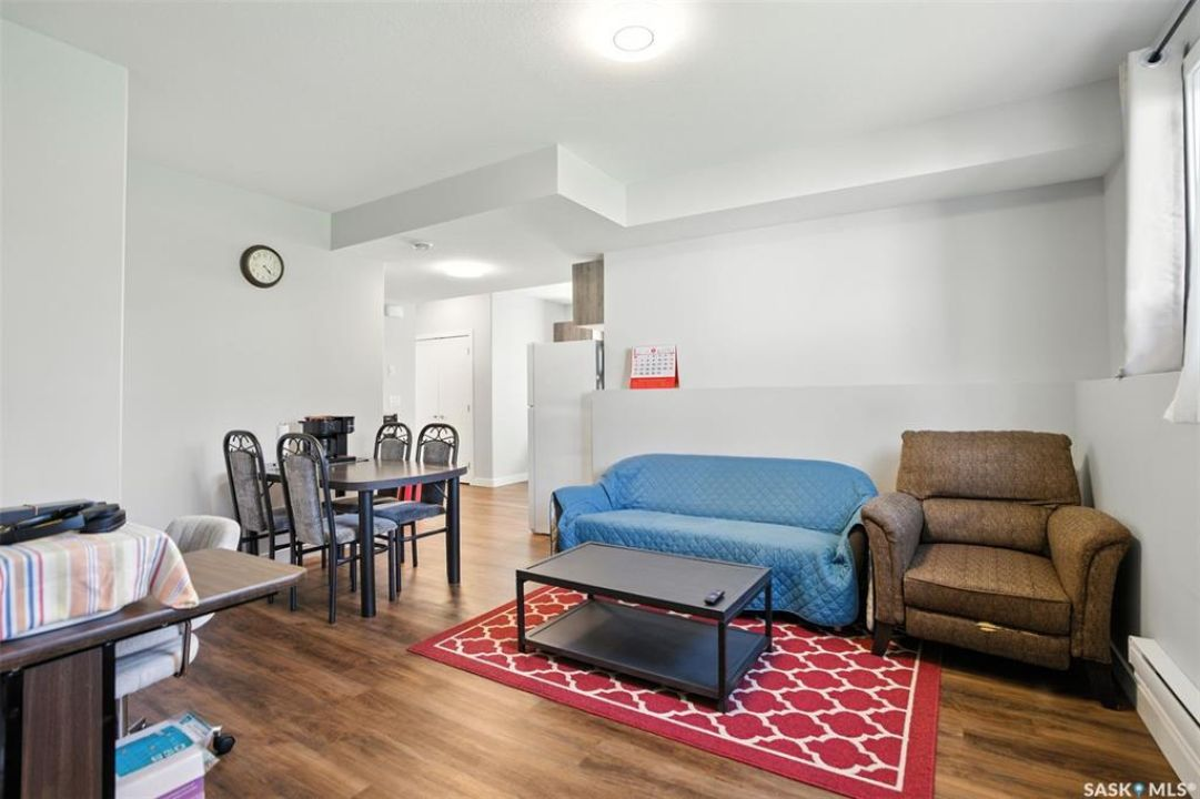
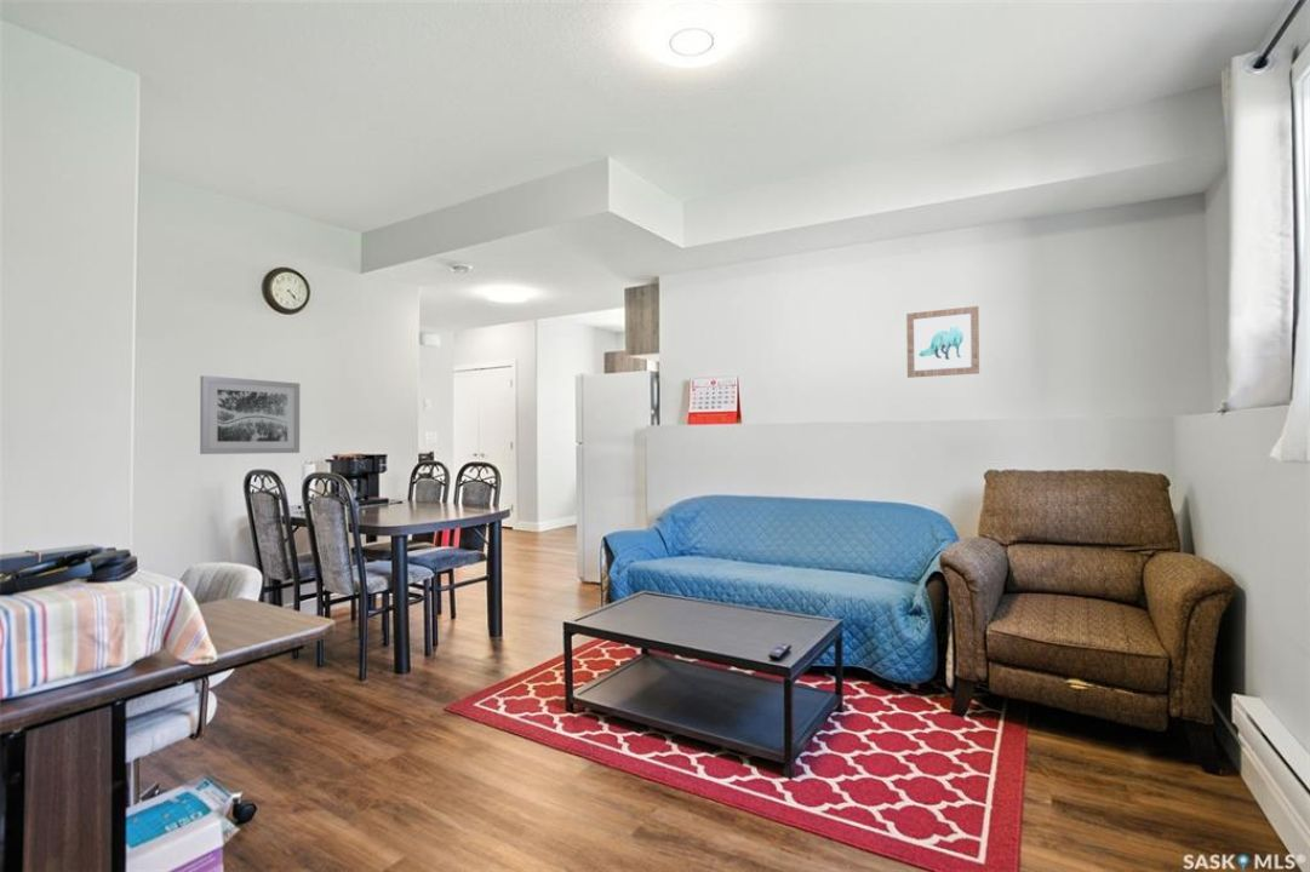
+ wall art (942, 343)
+ wall art (252, 417)
